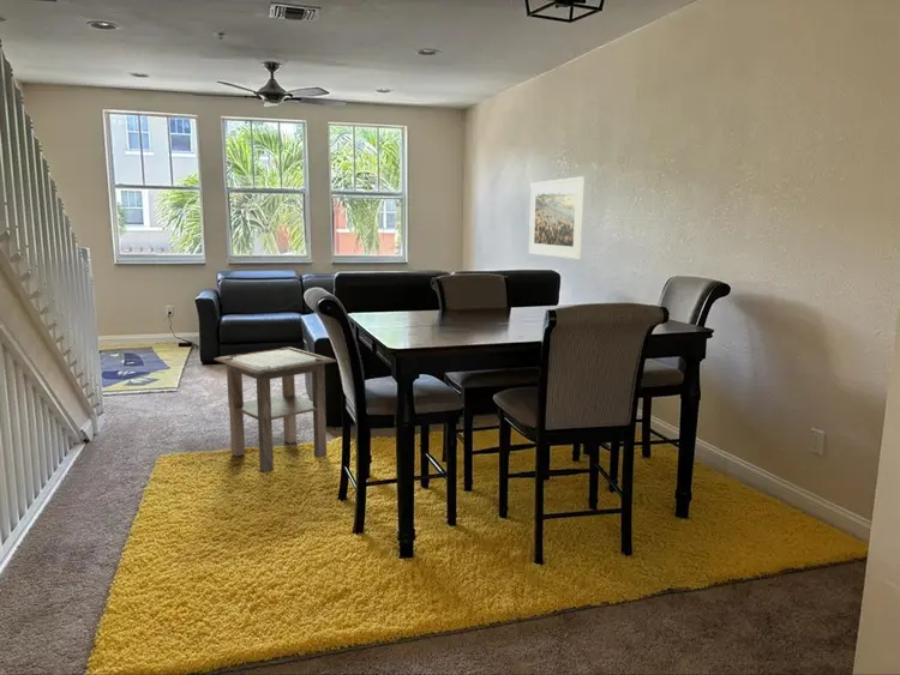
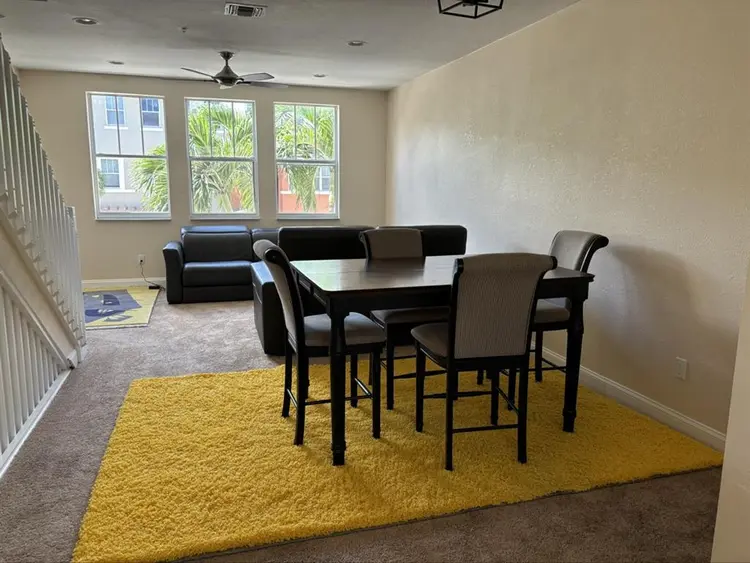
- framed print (553, 218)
- side table (277, 405)
